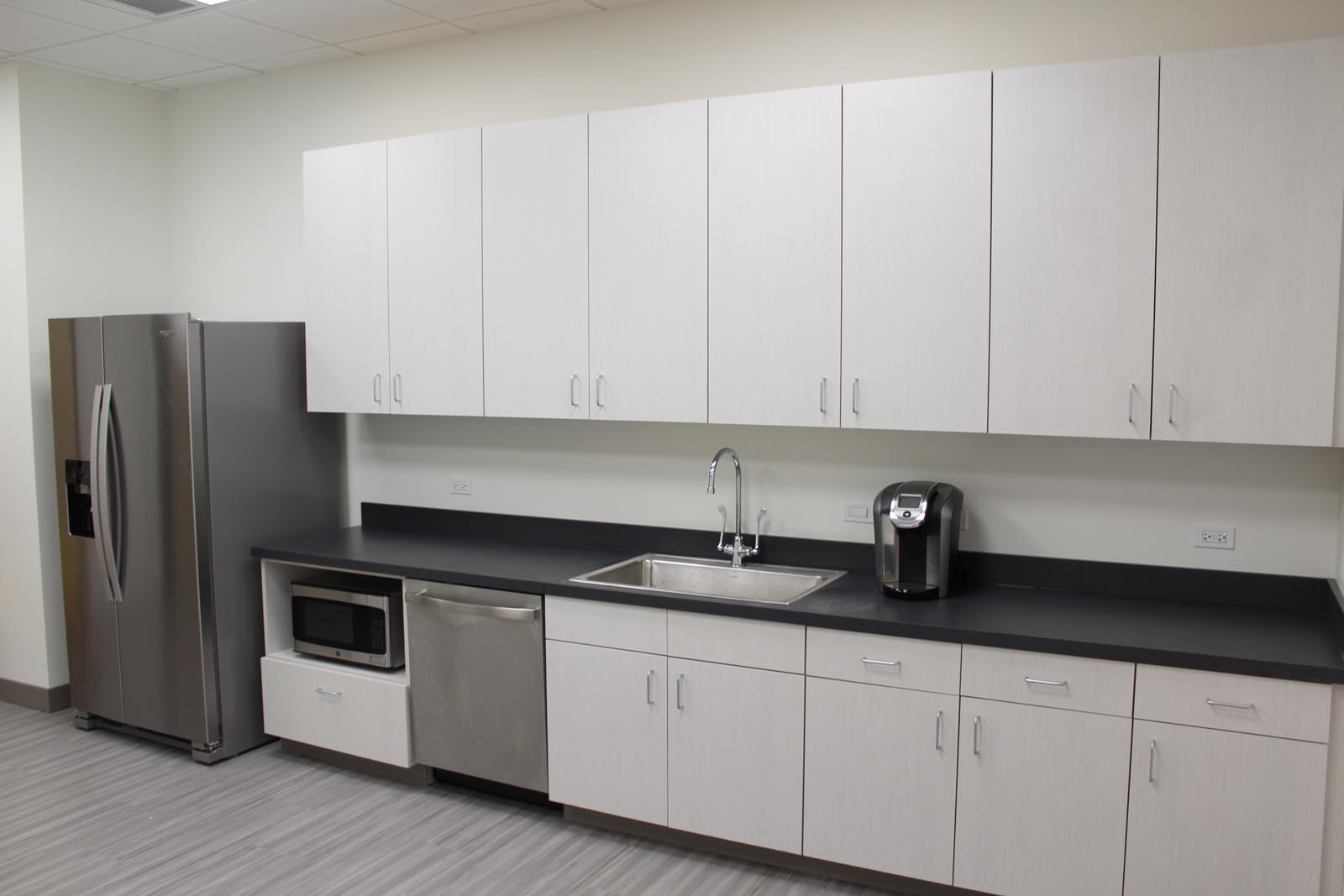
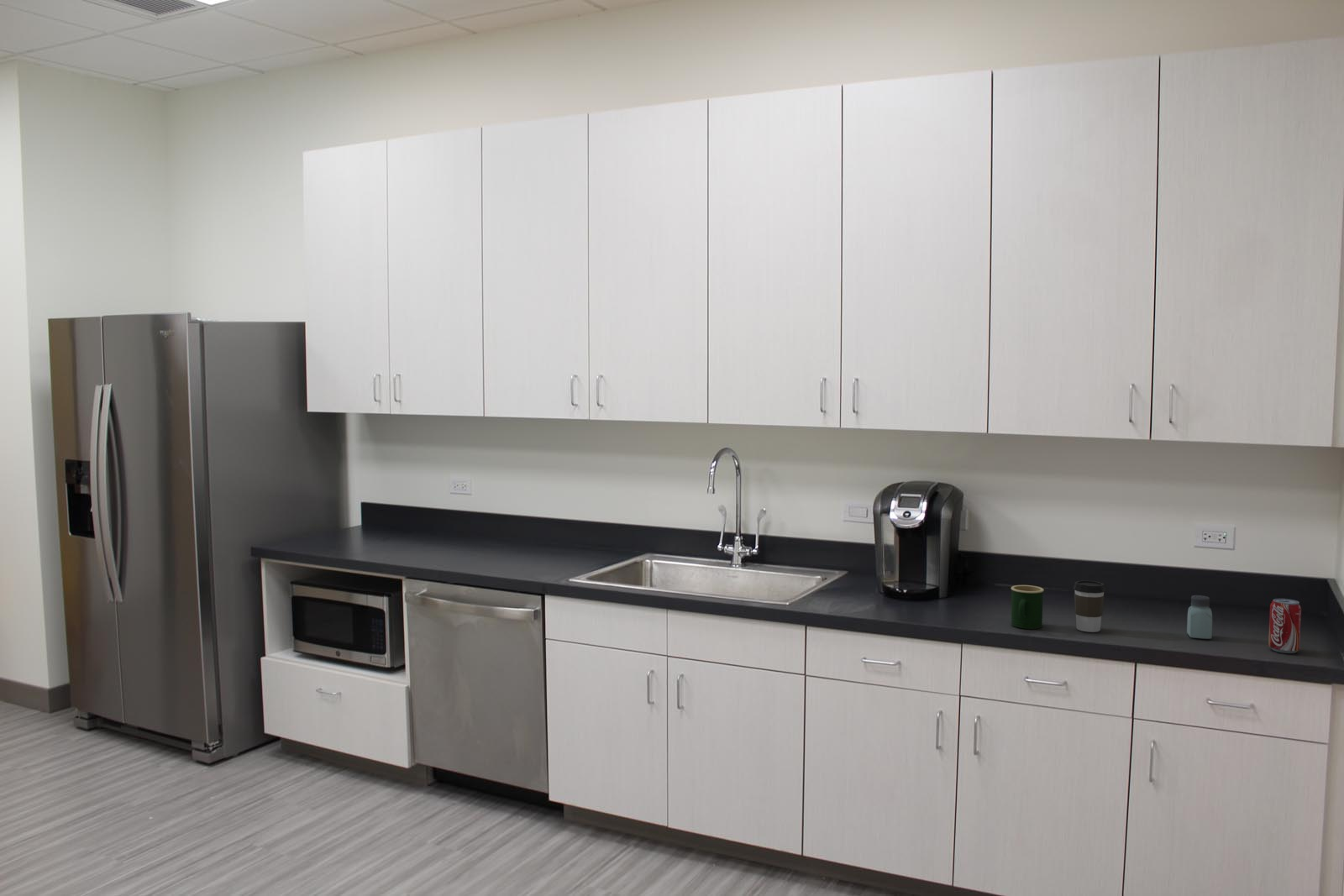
+ mug (1025, 608)
+ soda can (1284, 625)
+ coffee cup (1089, 606)
+ saltshaker (1200, 616)
